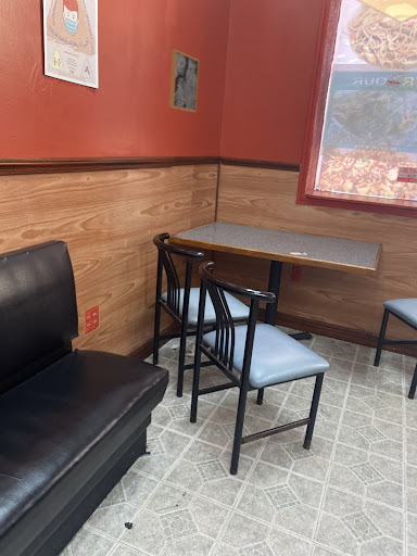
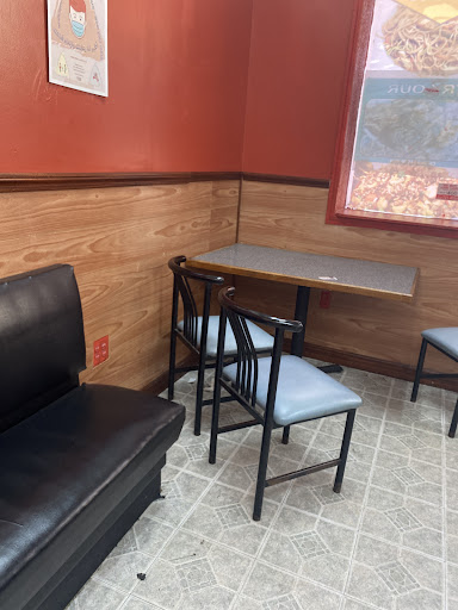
- wall art (185, 83)
